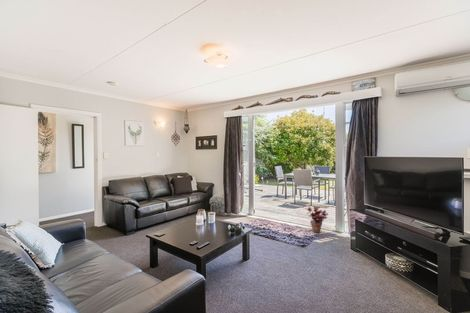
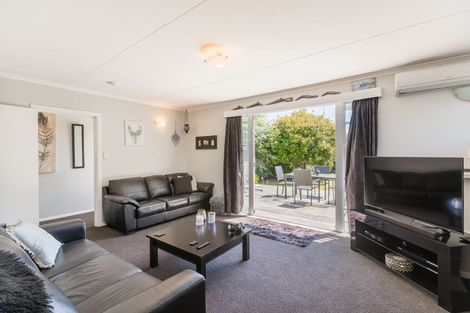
- potted plant (317, 219)
